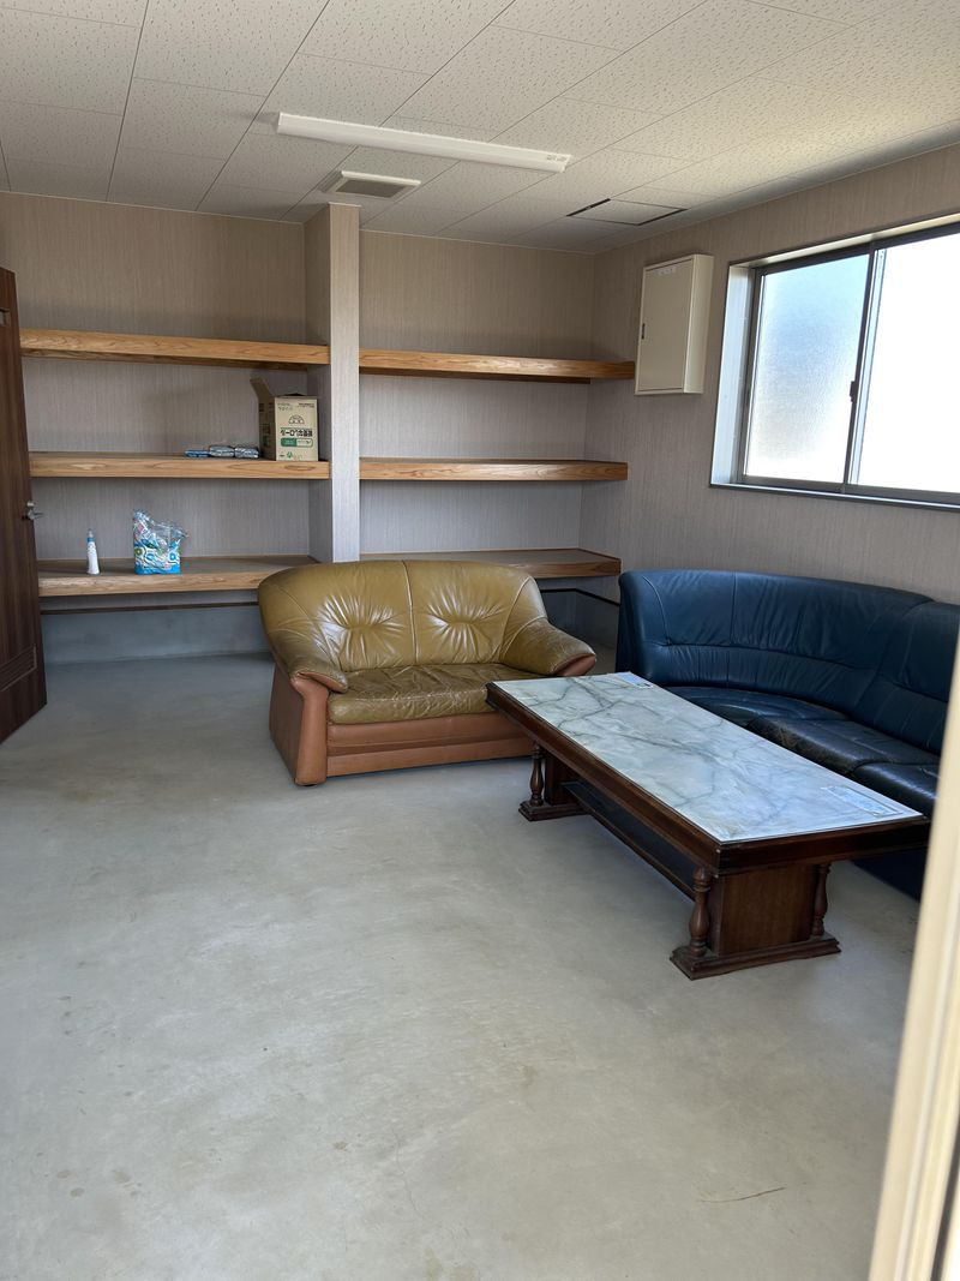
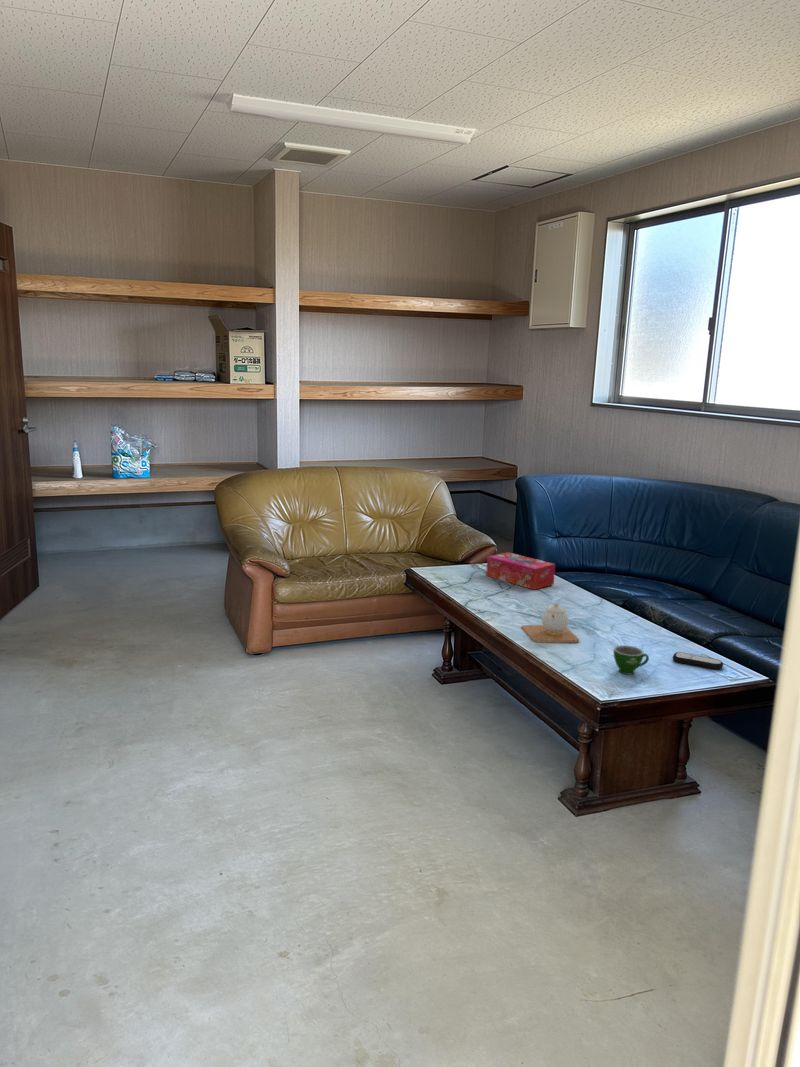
+ teapot (550, 618)
+ remote control (697, 660)
+ tissue box (520, 570)
+ teacup (630, 661)
